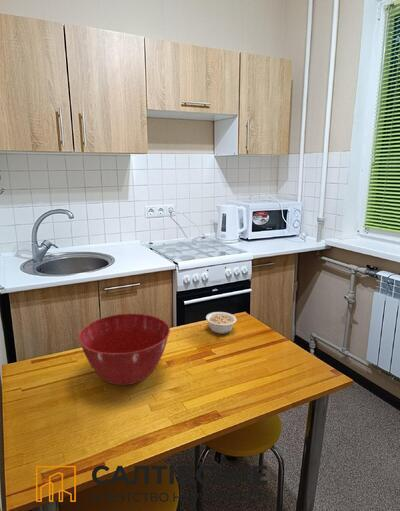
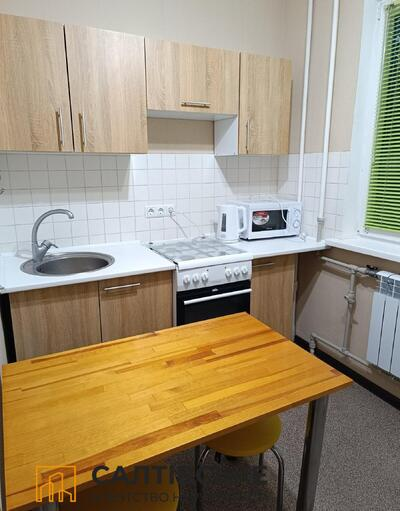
- legume (221, 322)
- mixing bowl (126, 352)
